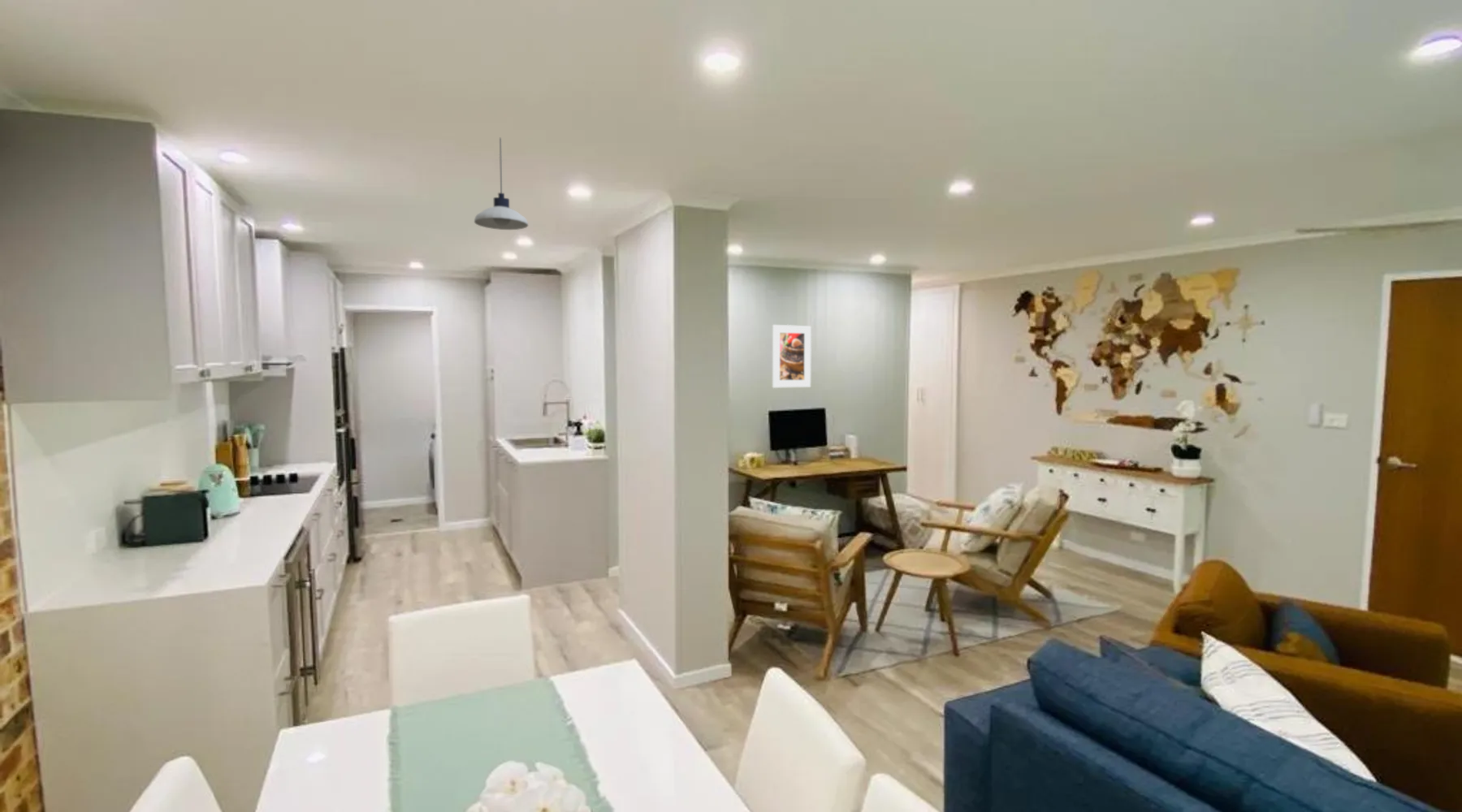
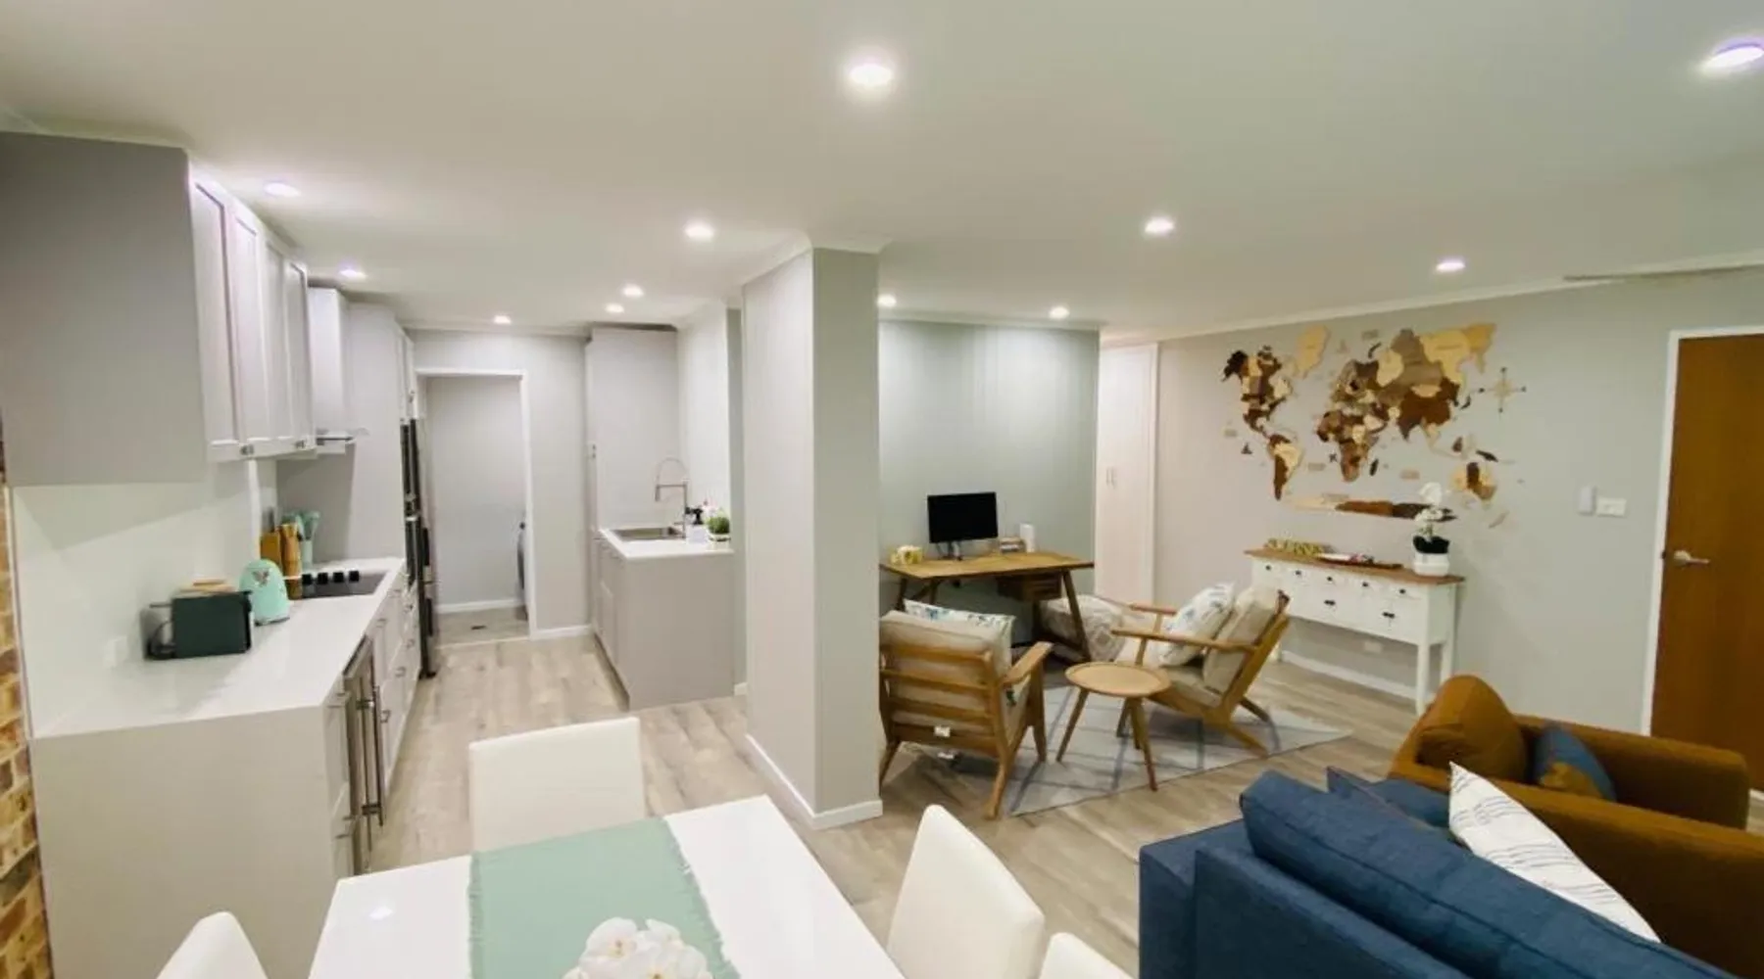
- pendant light (500, 182)
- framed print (791, 356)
